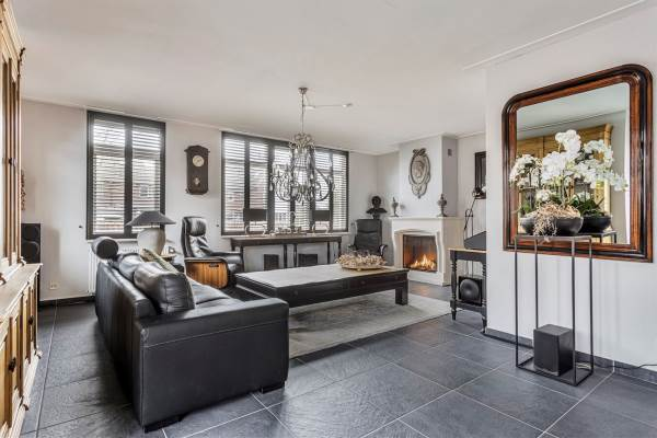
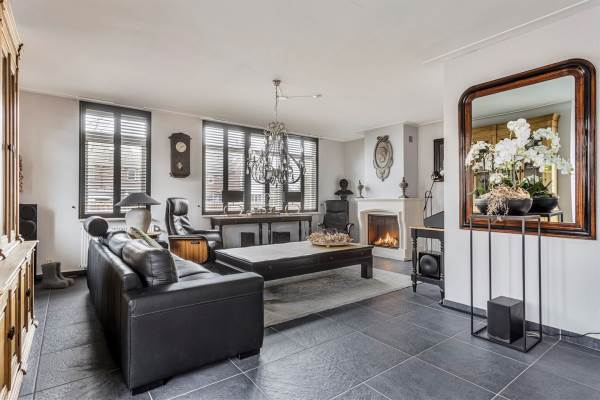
+ boots (57, 274)
